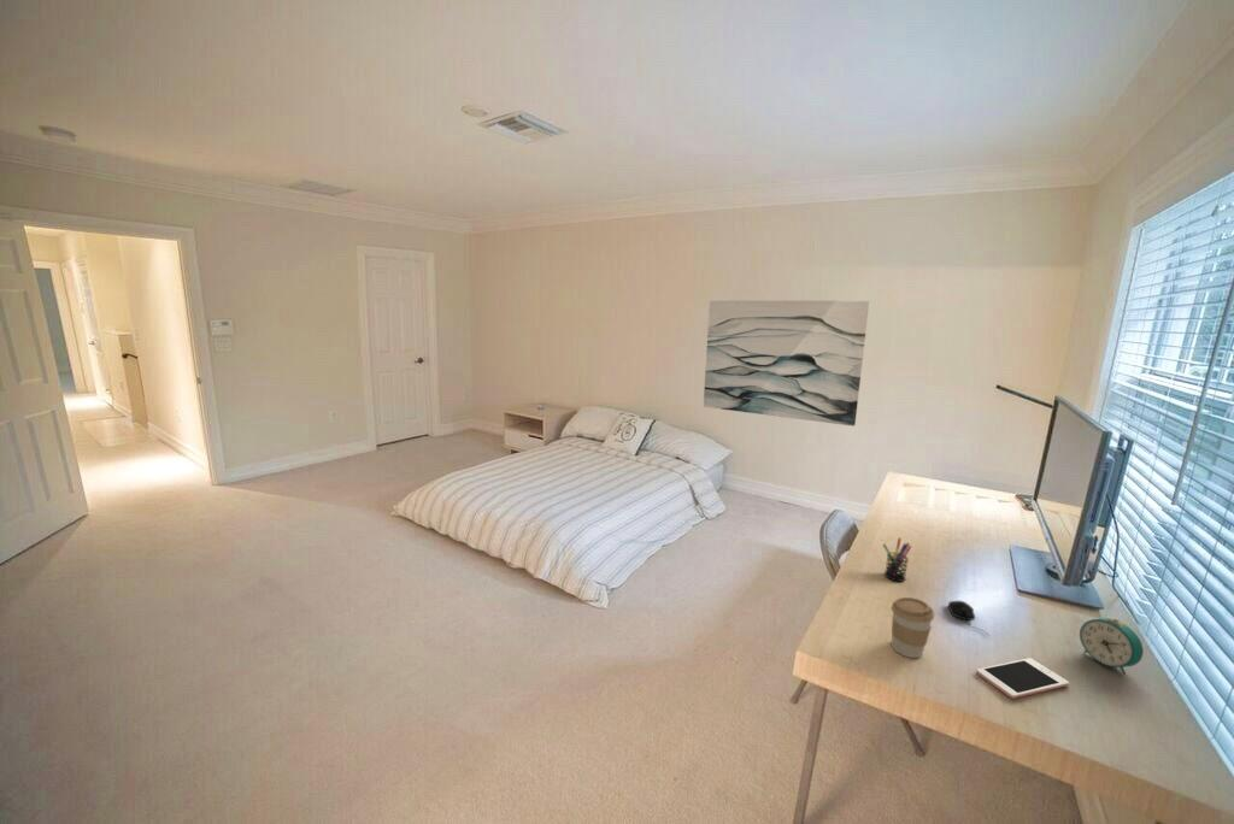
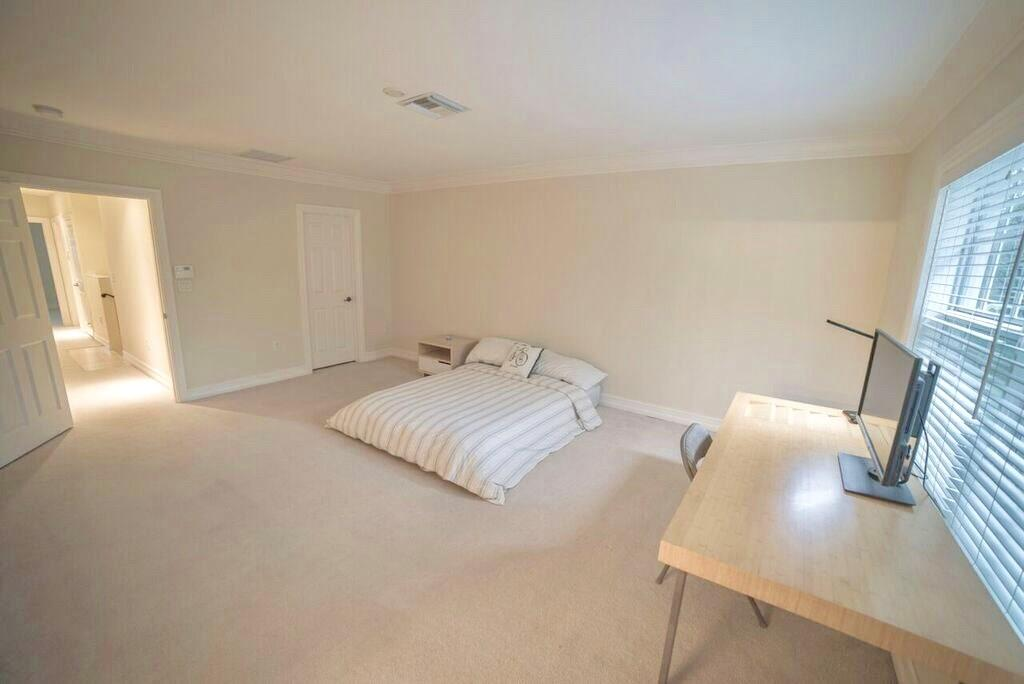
- coffee cup (910, 625)
- alarm clock (1112, 641)
- wall art (777, 359)
- pen holder (894, 558)
- computer mouse (968, 613)
- cell phone (1021, 677)
